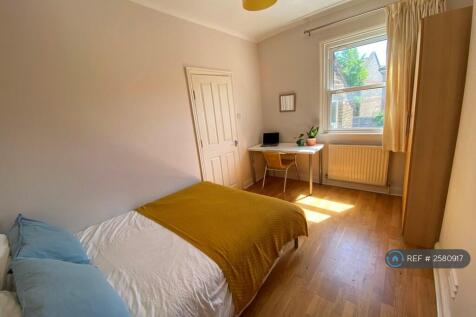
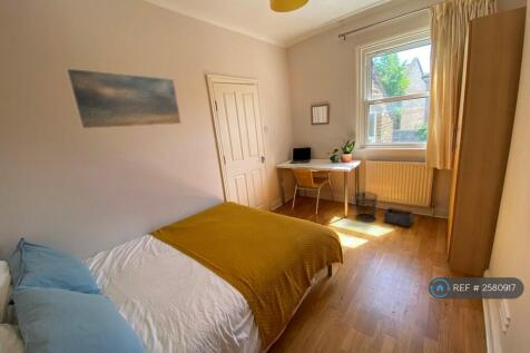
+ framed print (132, 100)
+ storage bin (398, 216)
+ waste bin (365, 206)
